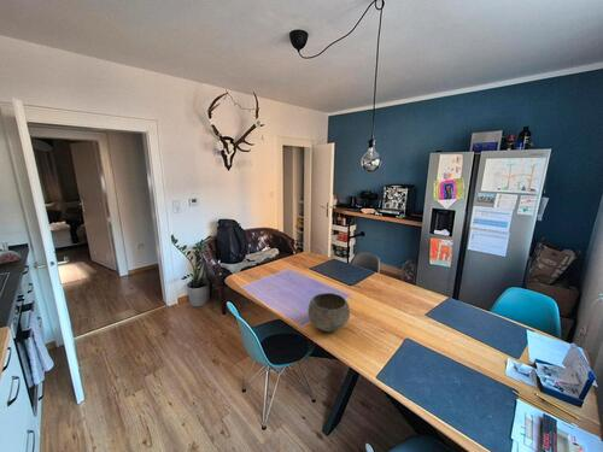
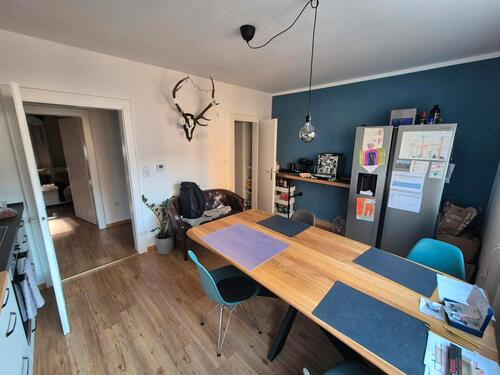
- bowl (328, 312)
